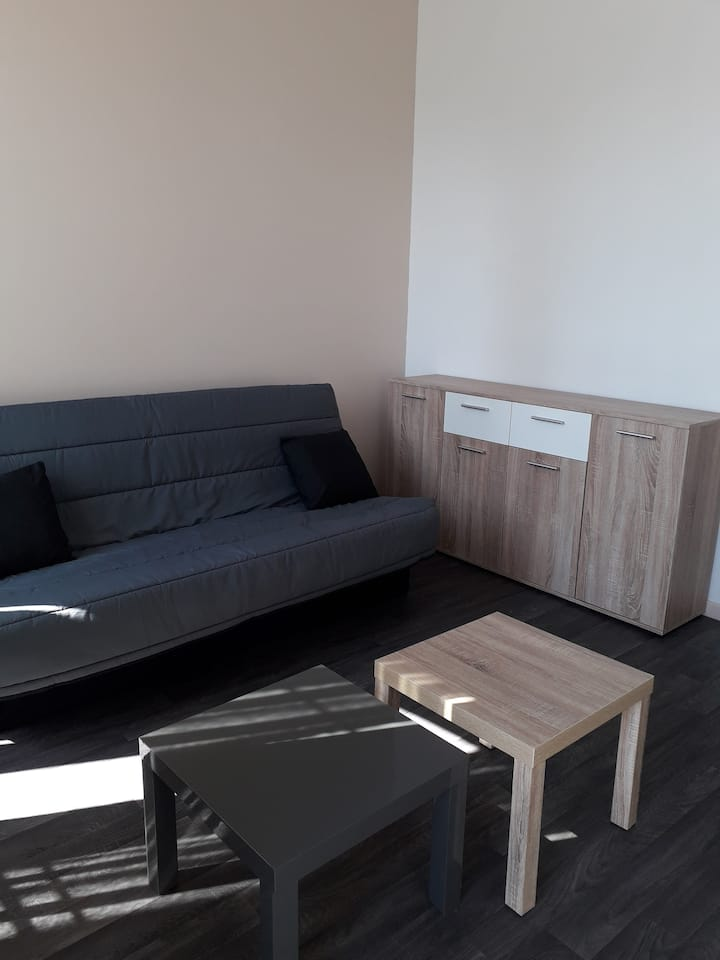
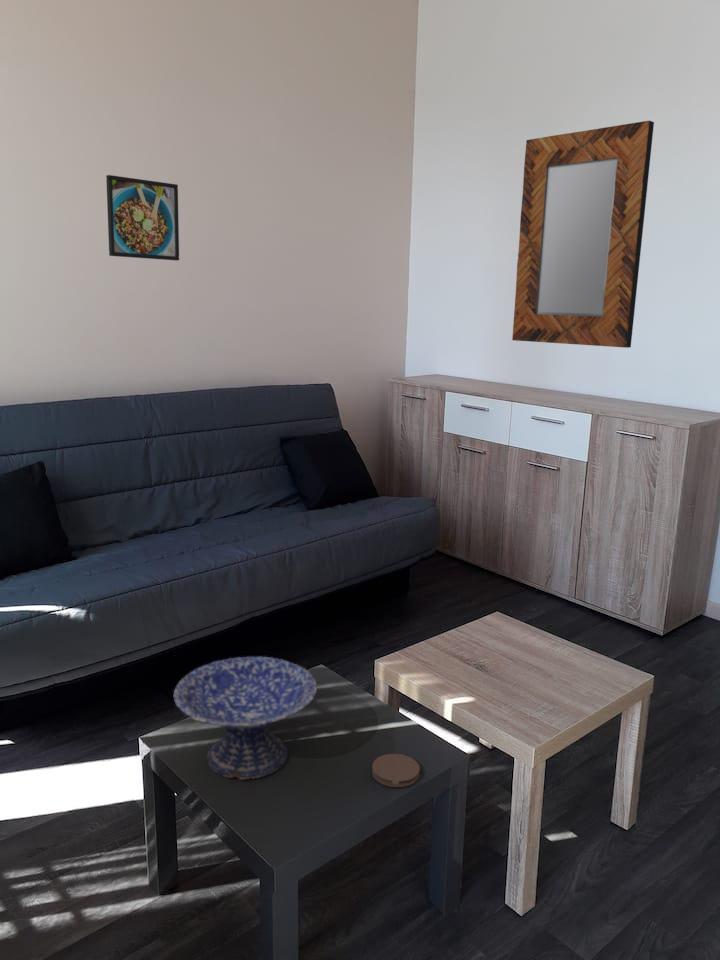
+ decorative bowl (246, 721)
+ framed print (144, 219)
+ coaster (395, 769)
+ home mirror (576, 240)
